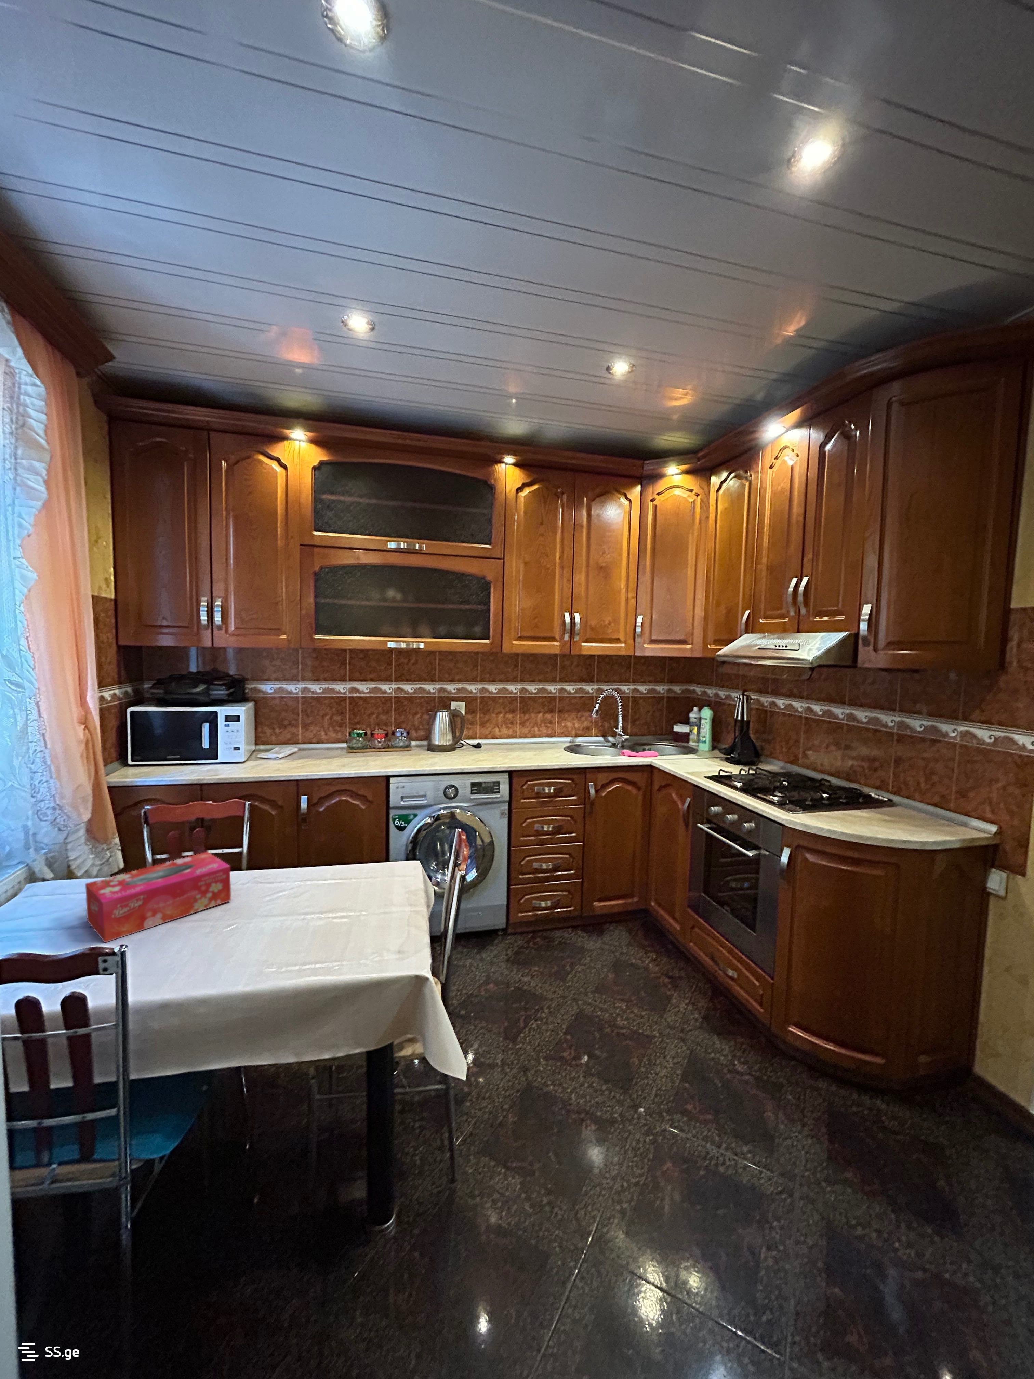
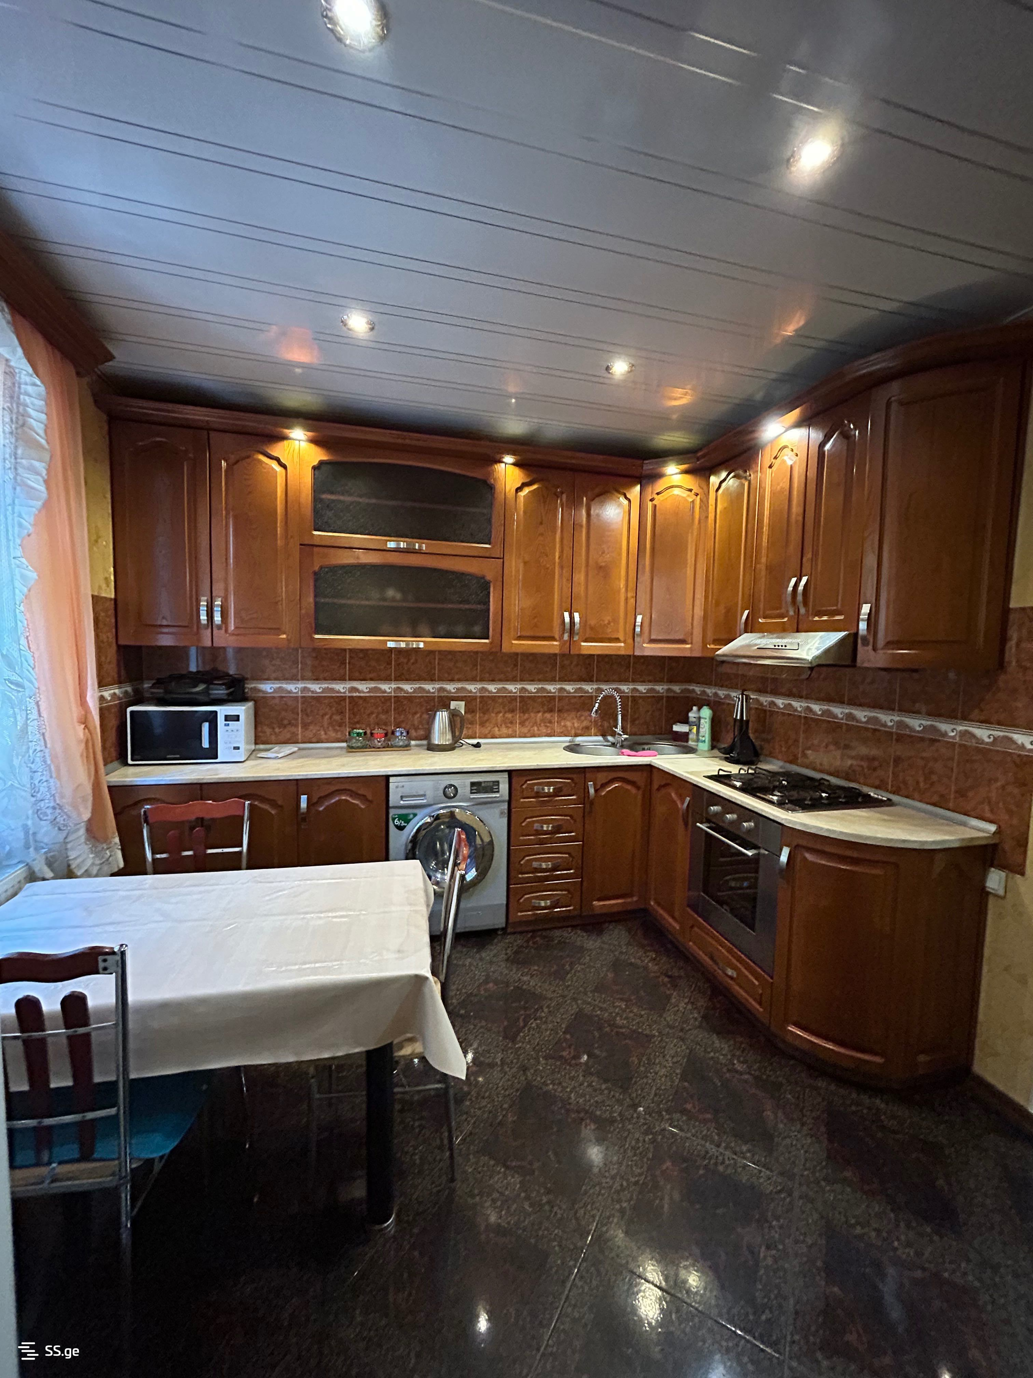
- tissue box (162, 893)
